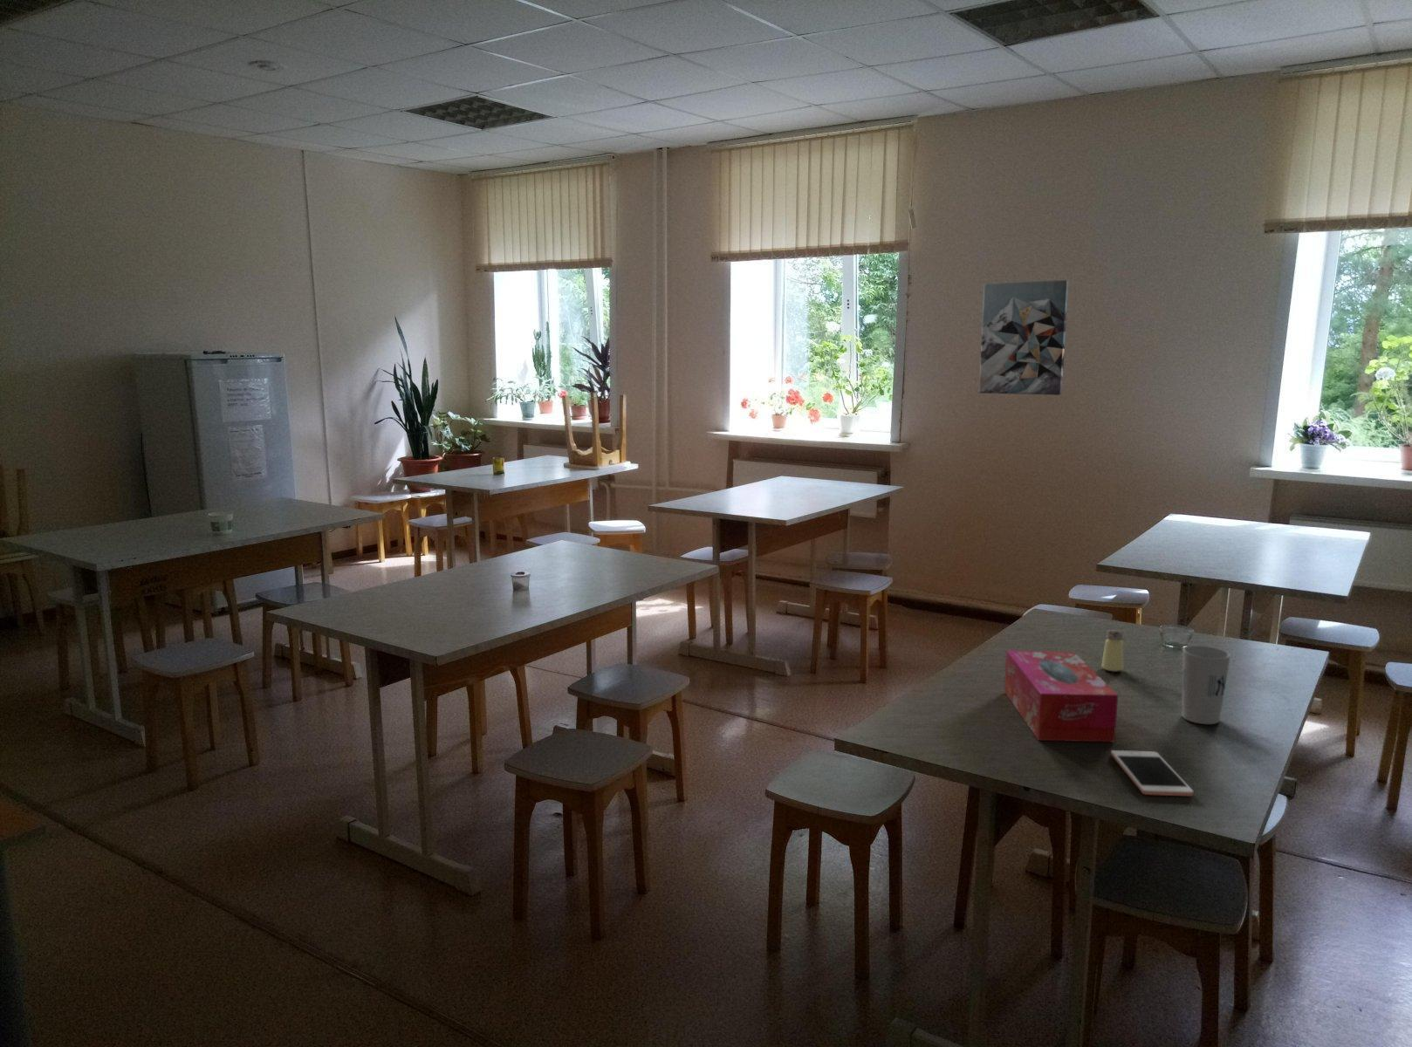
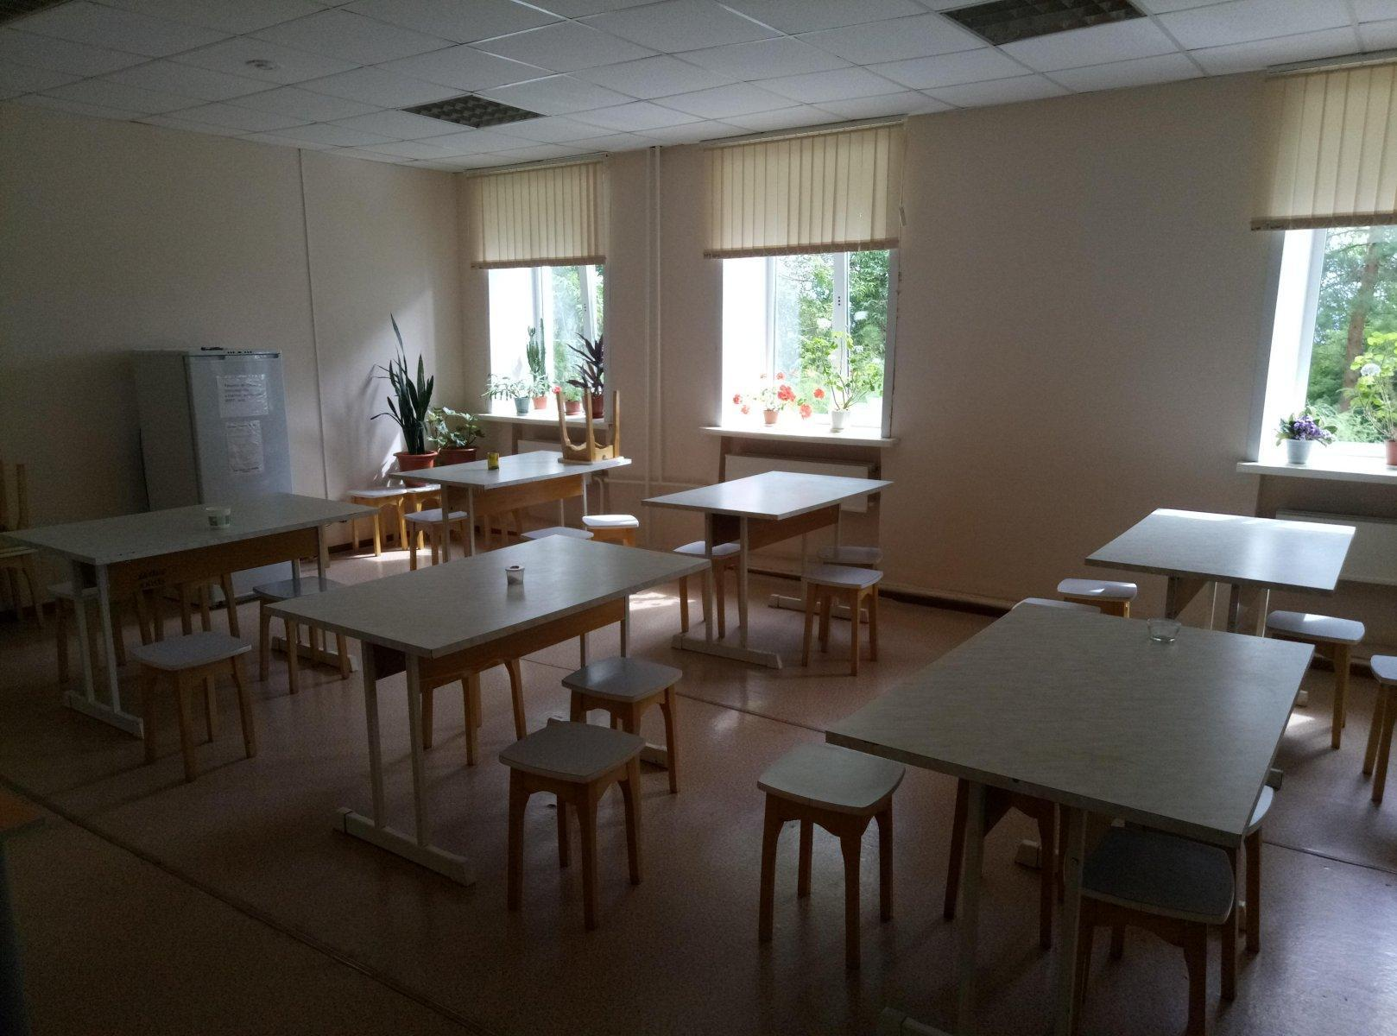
- tissue box (1057, 693)
- saltshaker (1114, 649)
- cup (1203, 685)
- wall art (1022, 339)
- cell phone (1149, 772)
